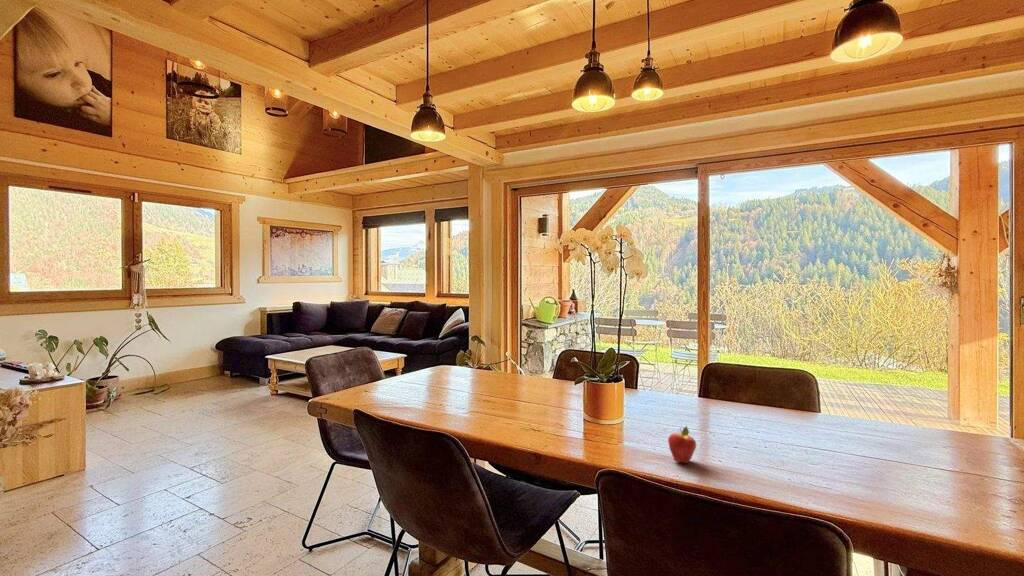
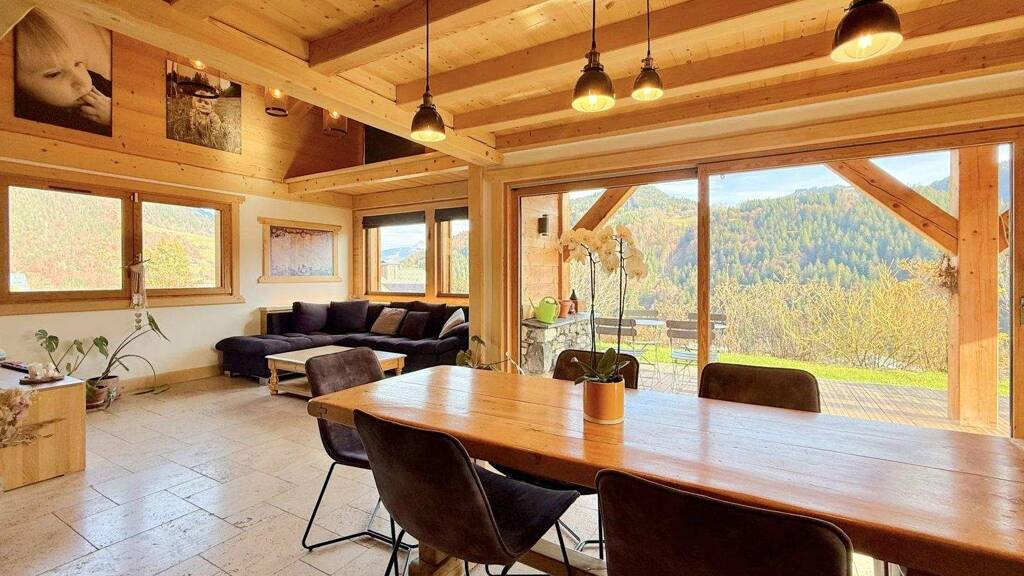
- fruit (682, 442)
